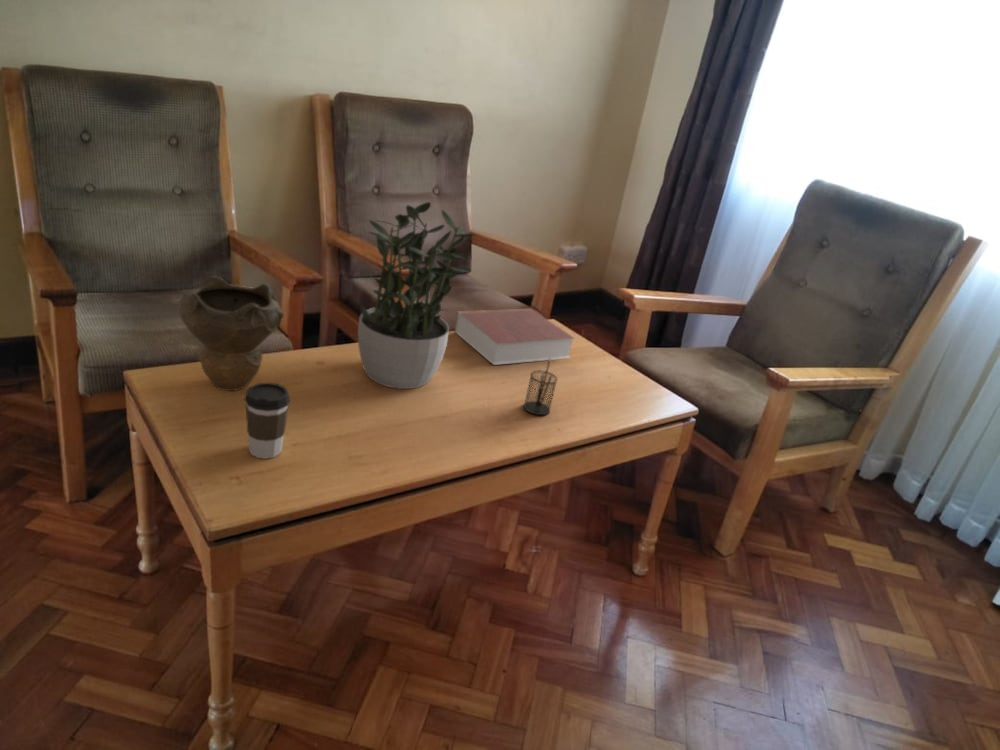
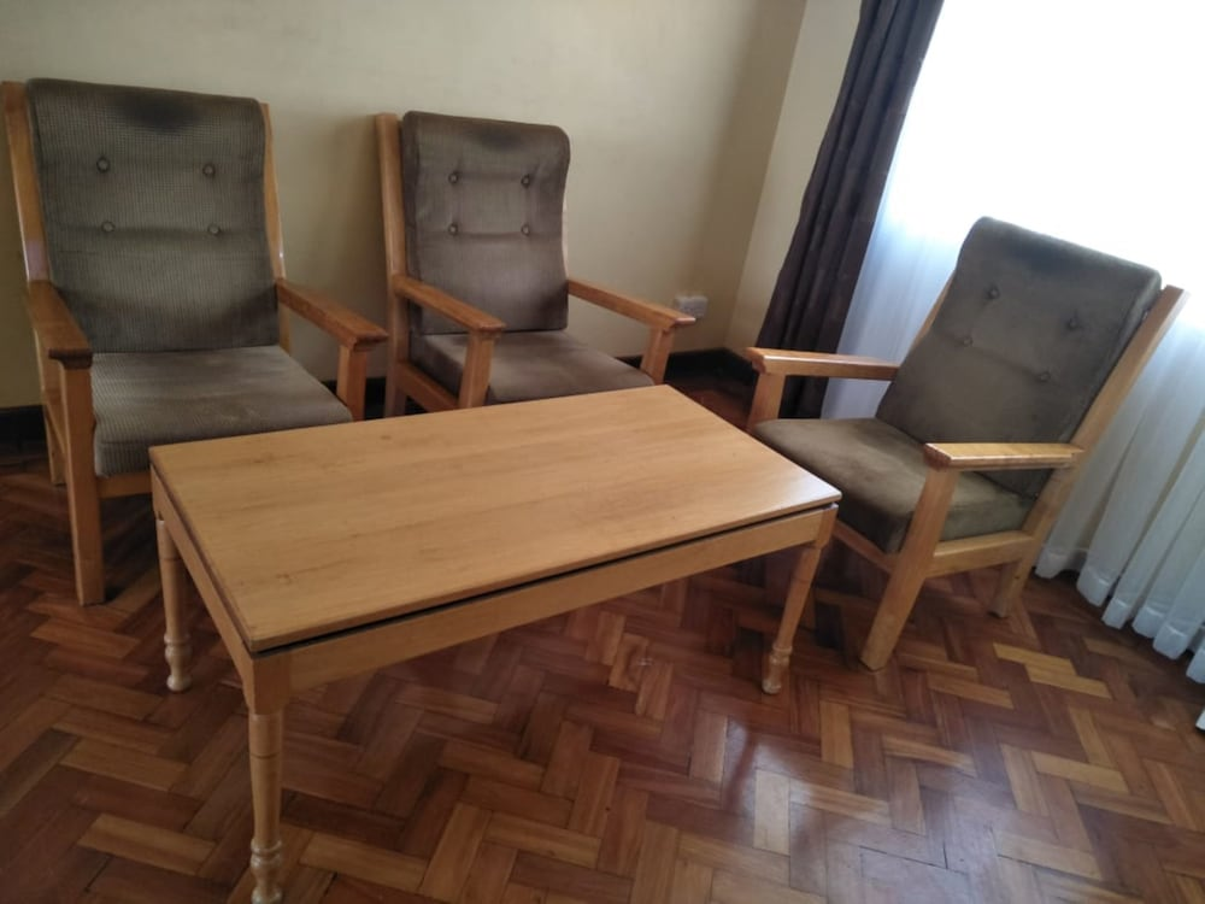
- pencil holder (542, 385)
- potted plant (415, 294)
- decorative bowl (230, 337)
- book (513, 334)
- coffee cup (266, 421)
